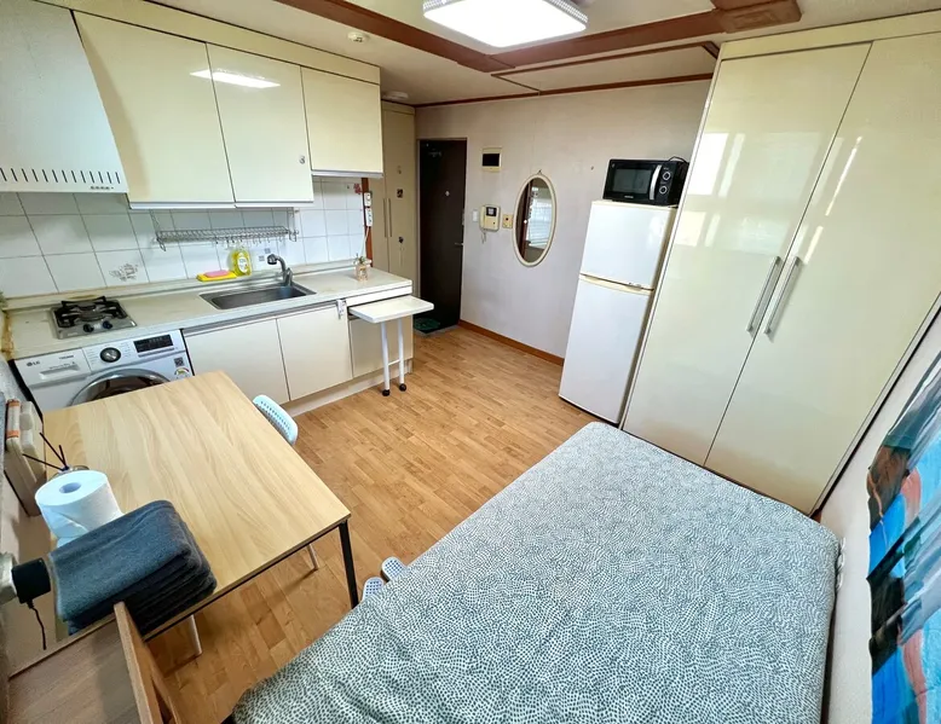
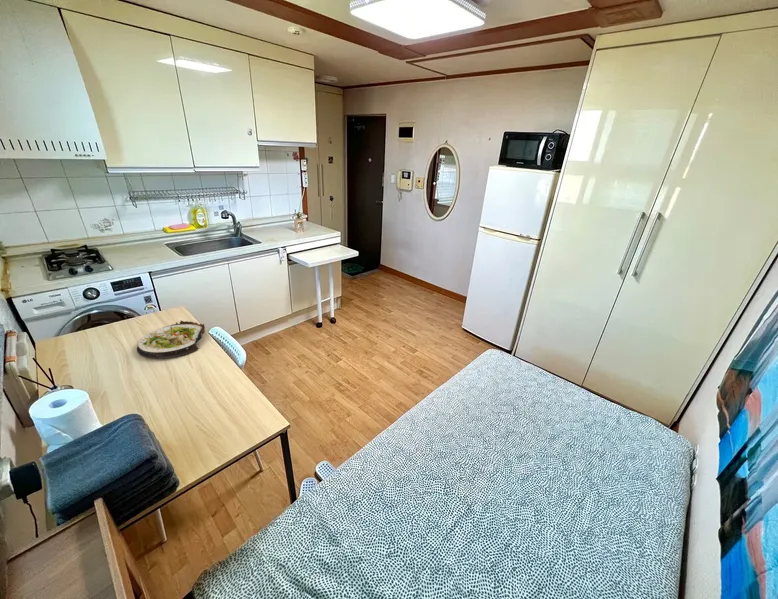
+ salad plate (171, 337)
